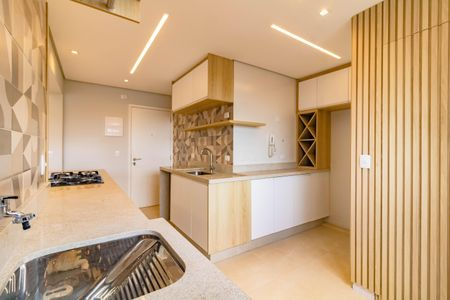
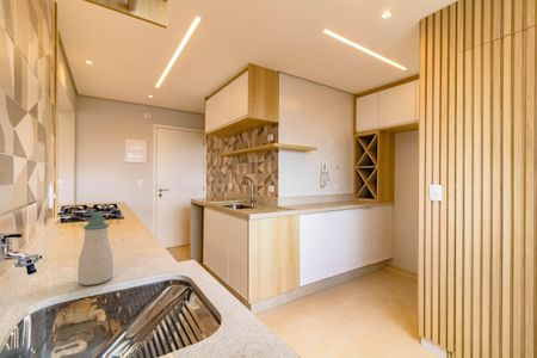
+ soap bottle (95, 246)
